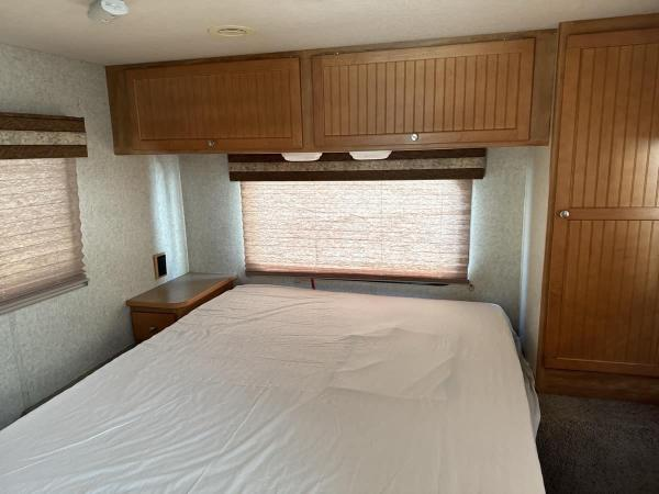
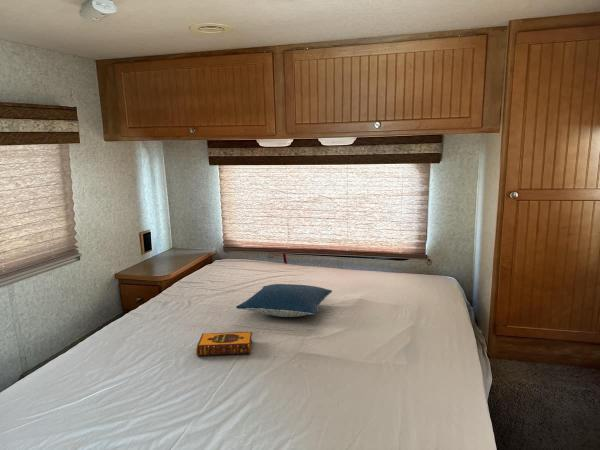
+ pillow (287, 298)
+ hardback book (225, 344)
